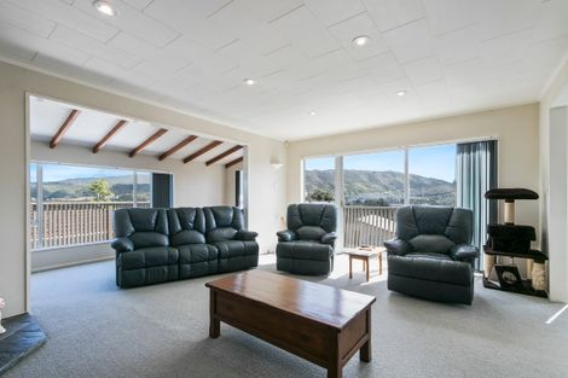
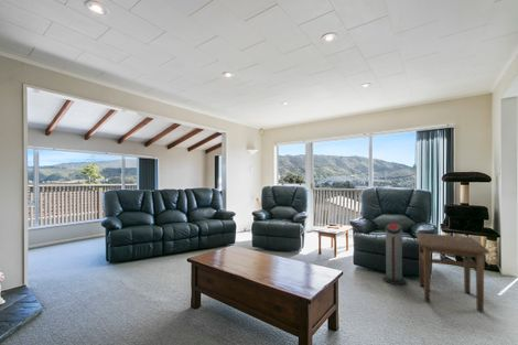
+ side table (447, 263)
+ air purifier (393, 251)
